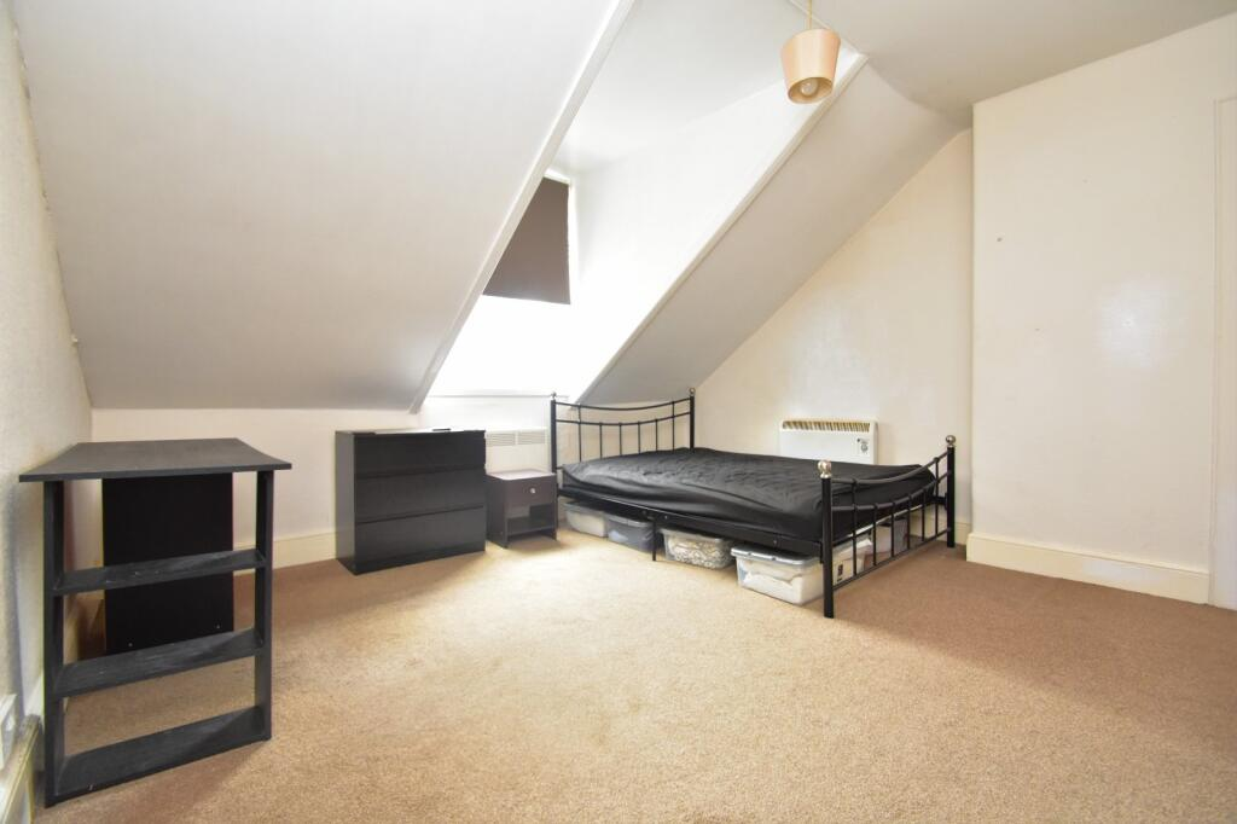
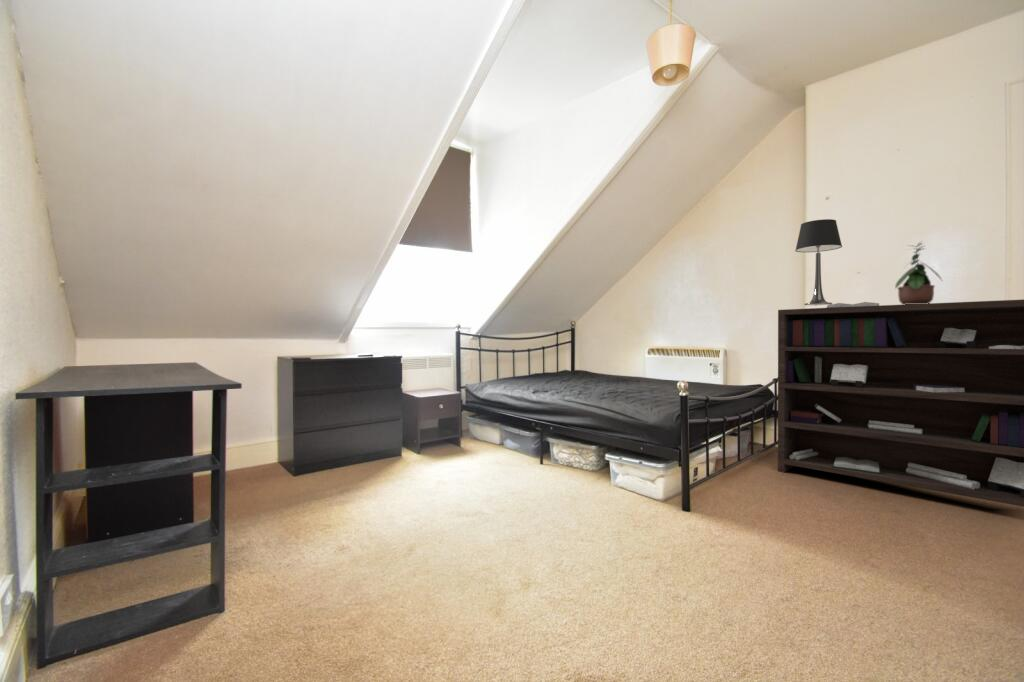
+ table lamp (818, 264)
+ bookshelf (906, 395)
+ potted plant (918, 269)
